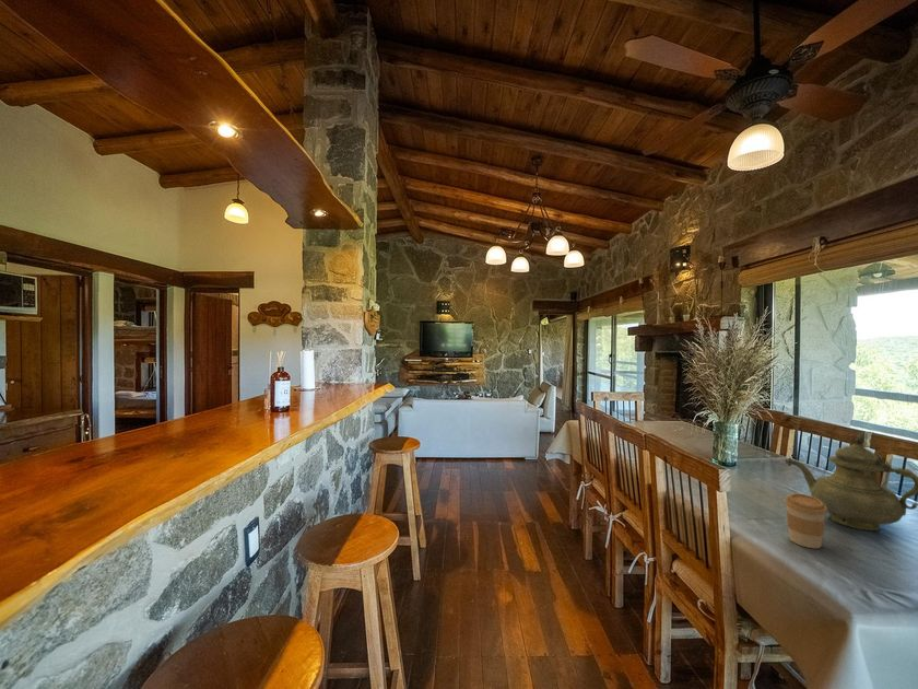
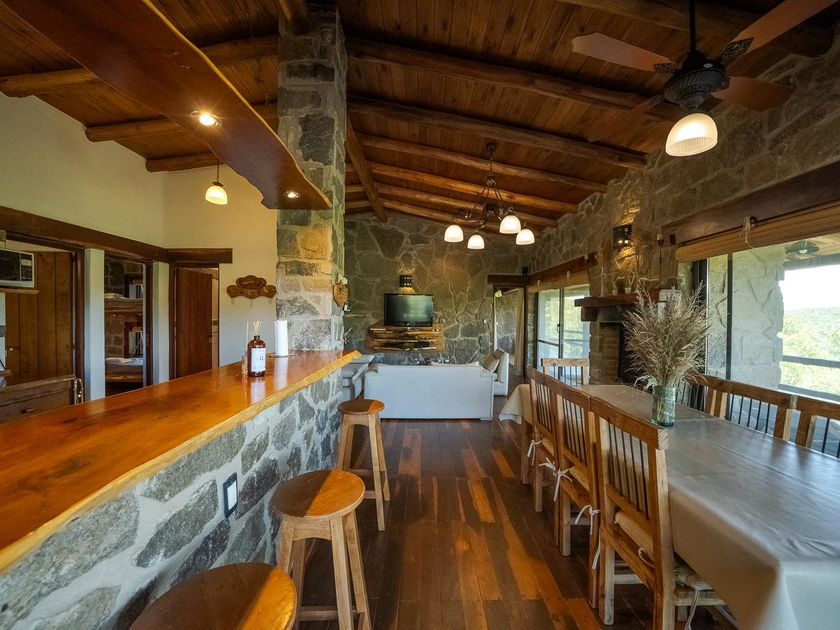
- coffee cup (804, 519)
- teapot (847, 475)
